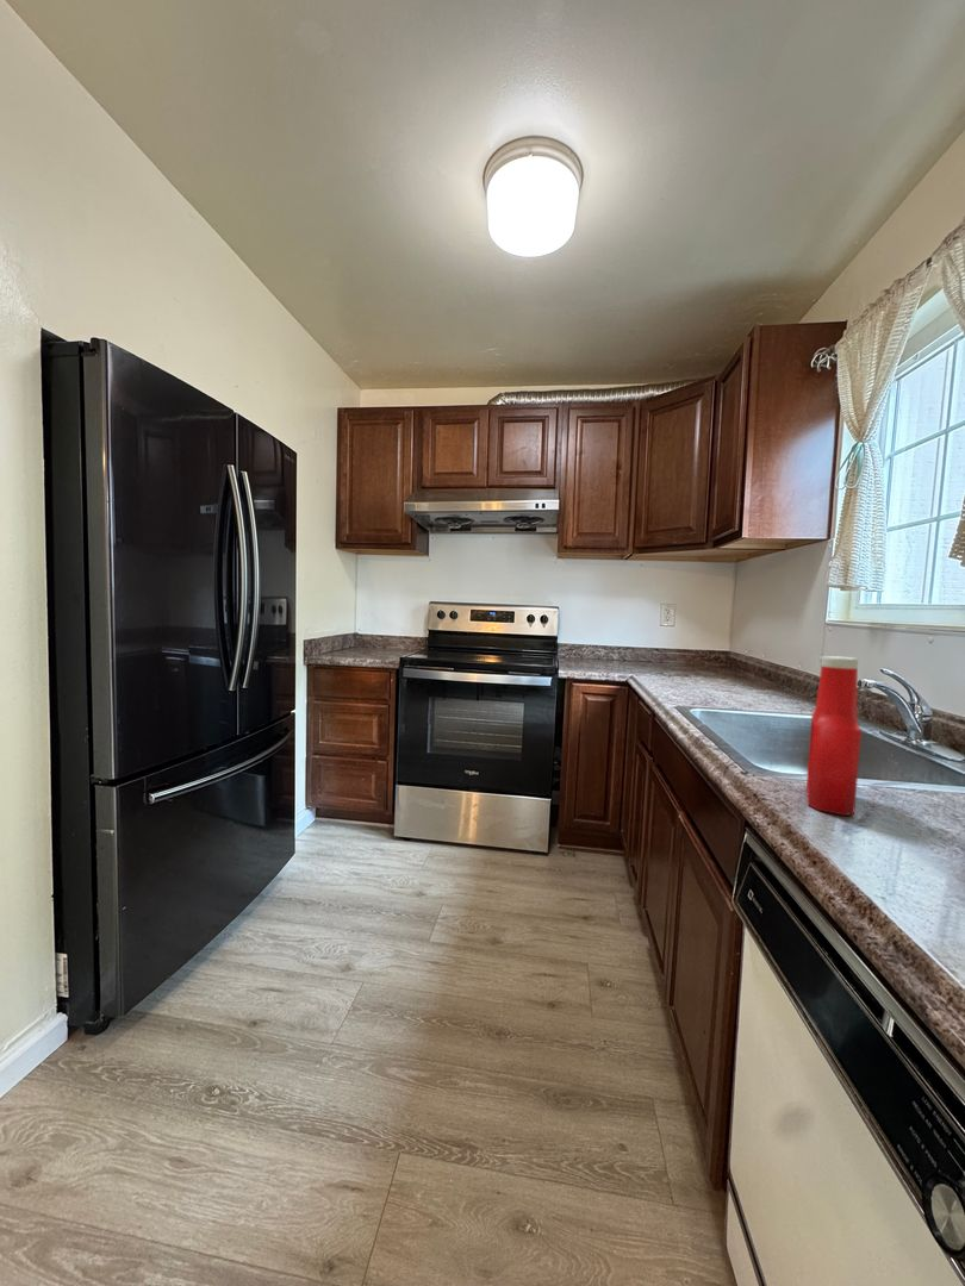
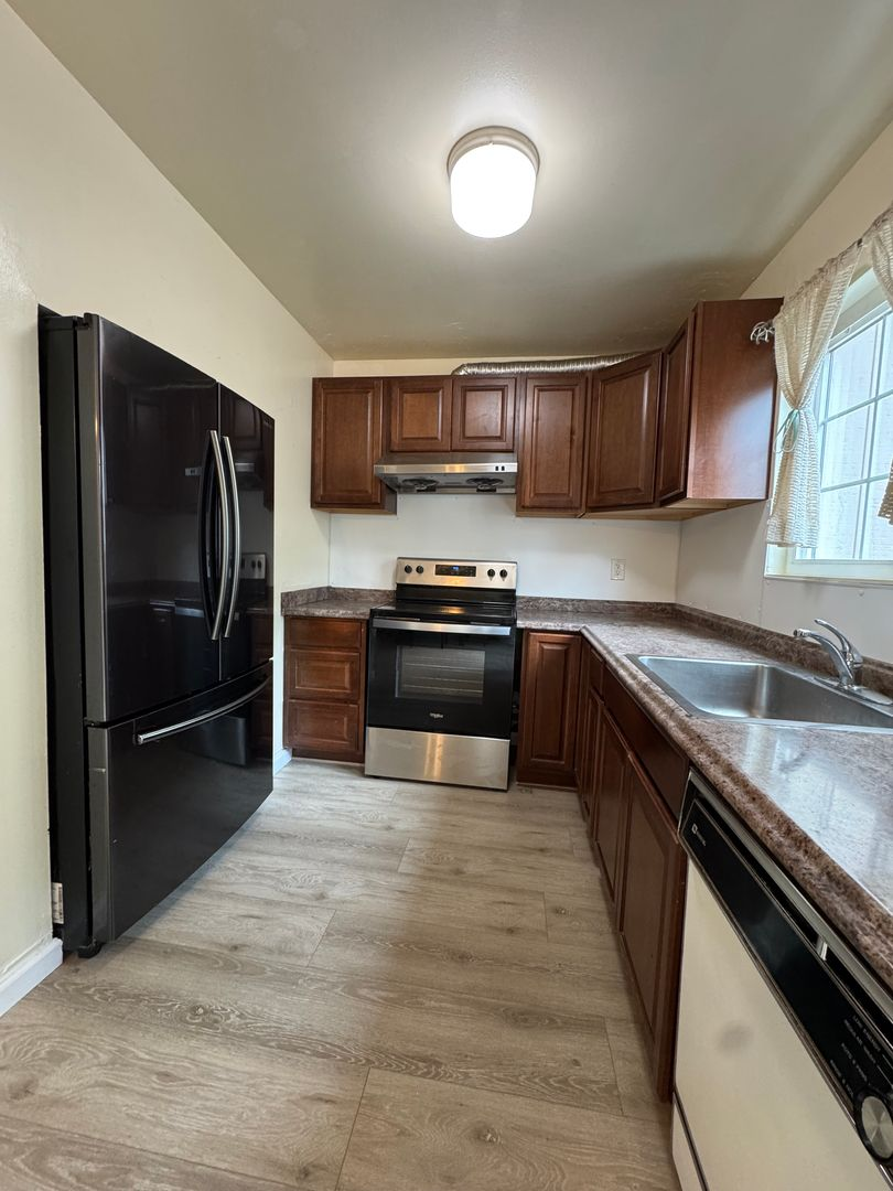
- soap bottle (834, 729)
